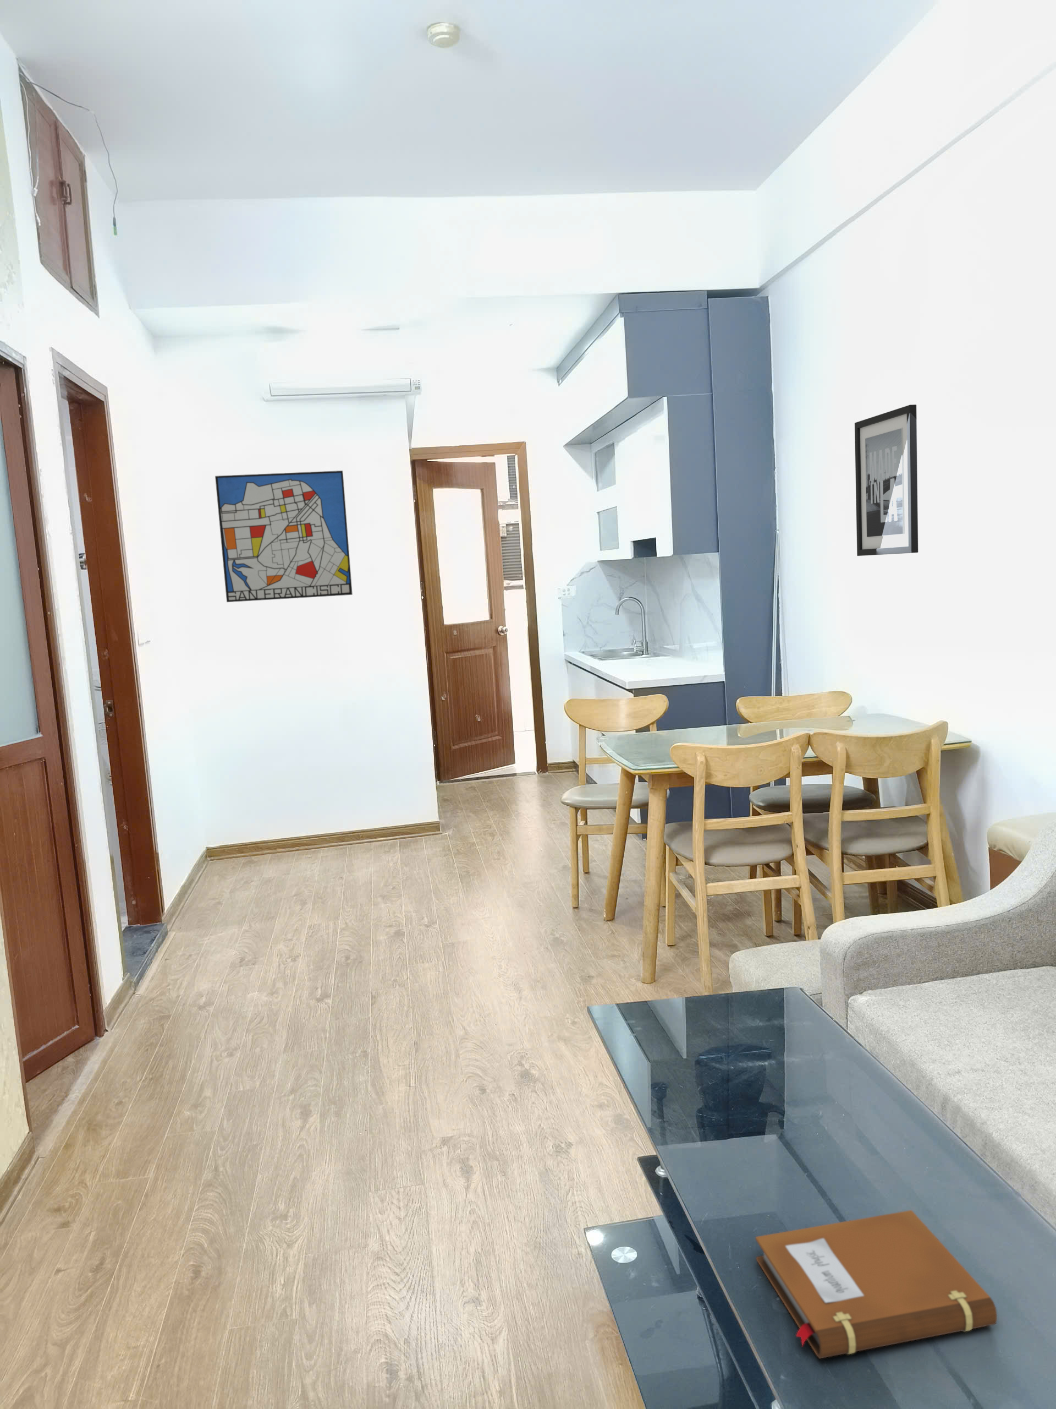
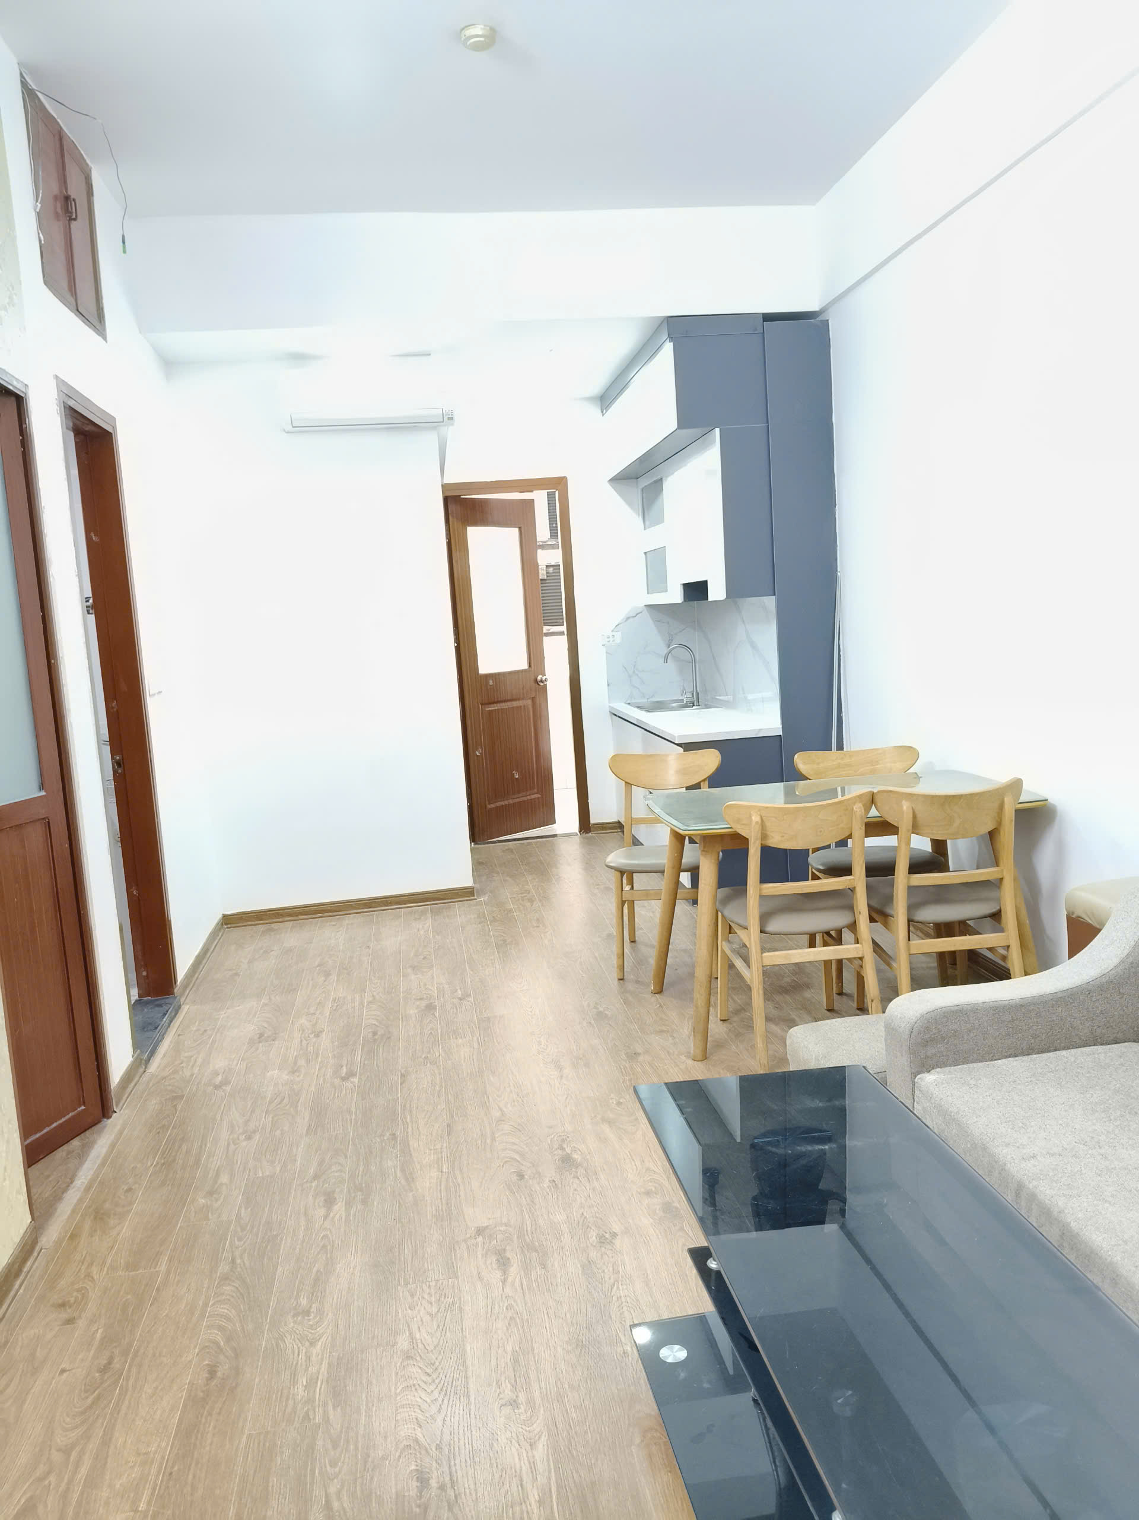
- wall art (885, 485)
- wall art (284, 536)
- notebook (865, 1281)
